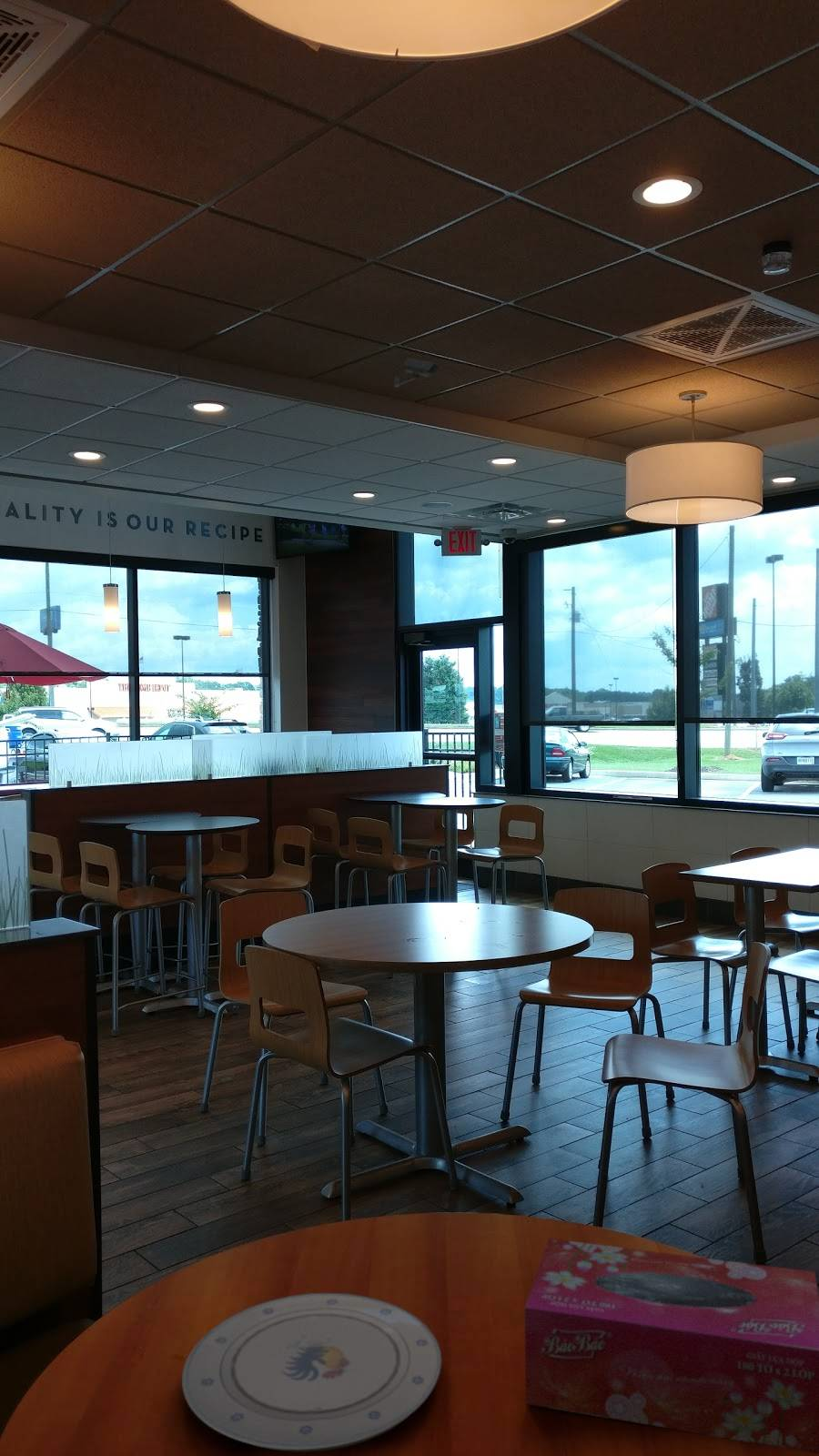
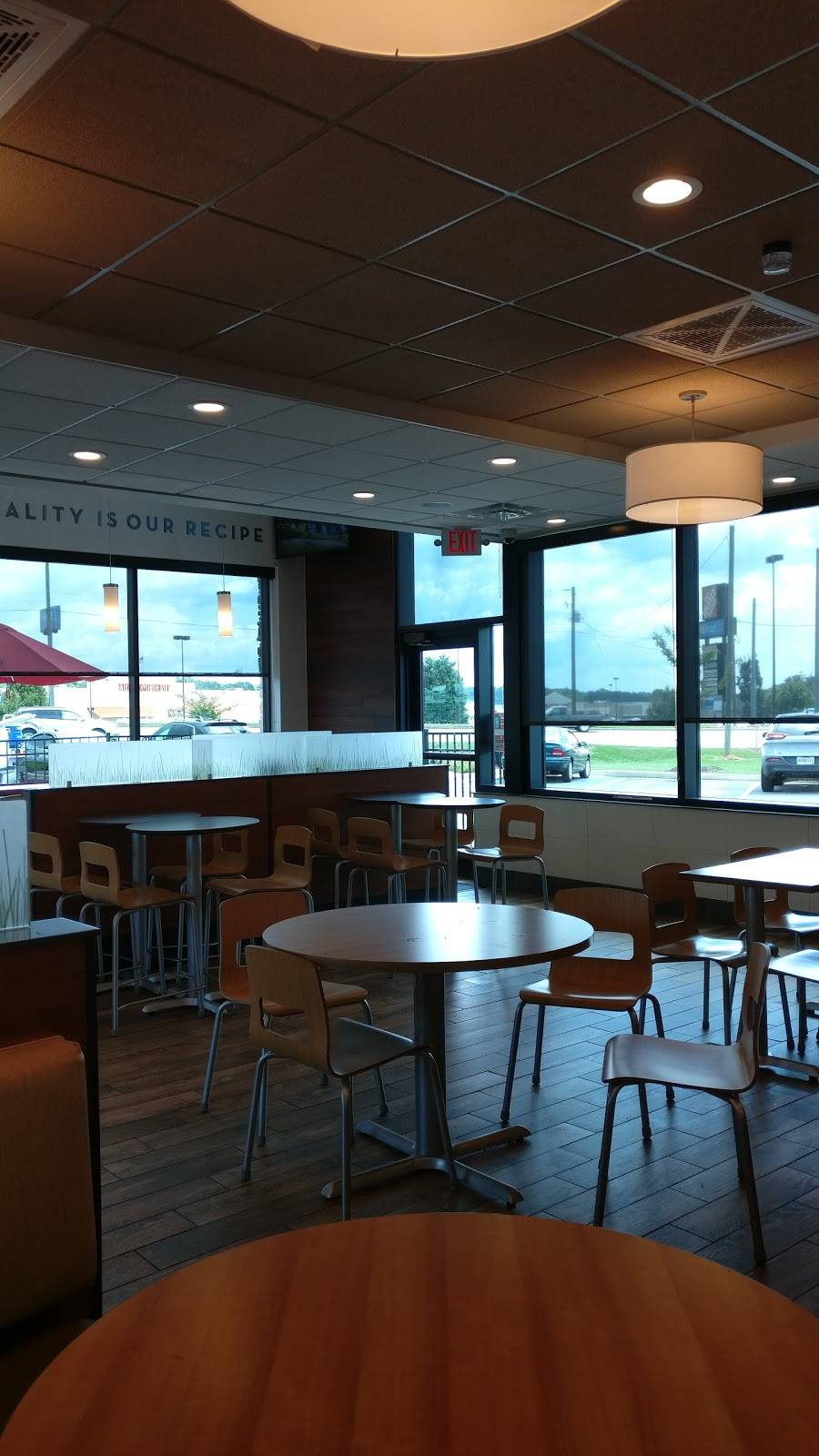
- plate (313, 1368)
- tissue box (673, 1336)
- security camera (416, 370)
